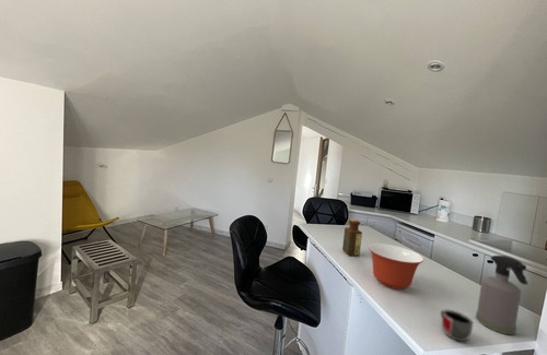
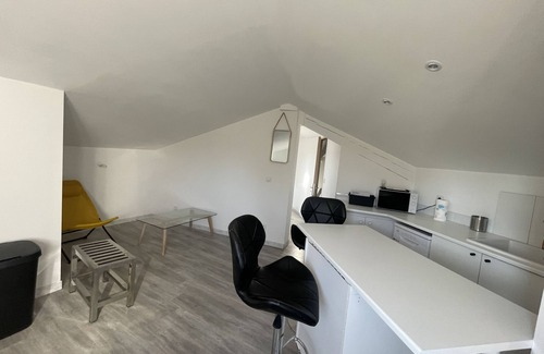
- mixing bowl (393, 267)
- bottle (352, 236)
- mug (452, 322)
- spray bottle (502, 291)
